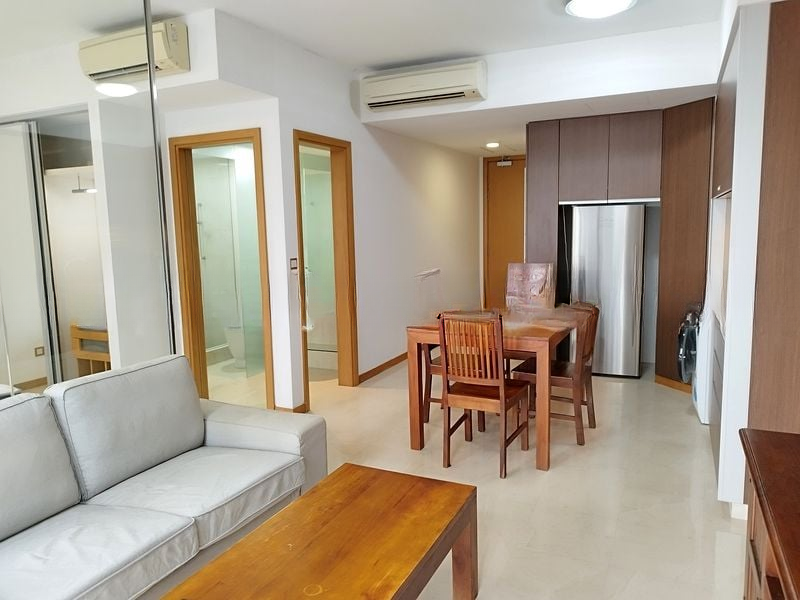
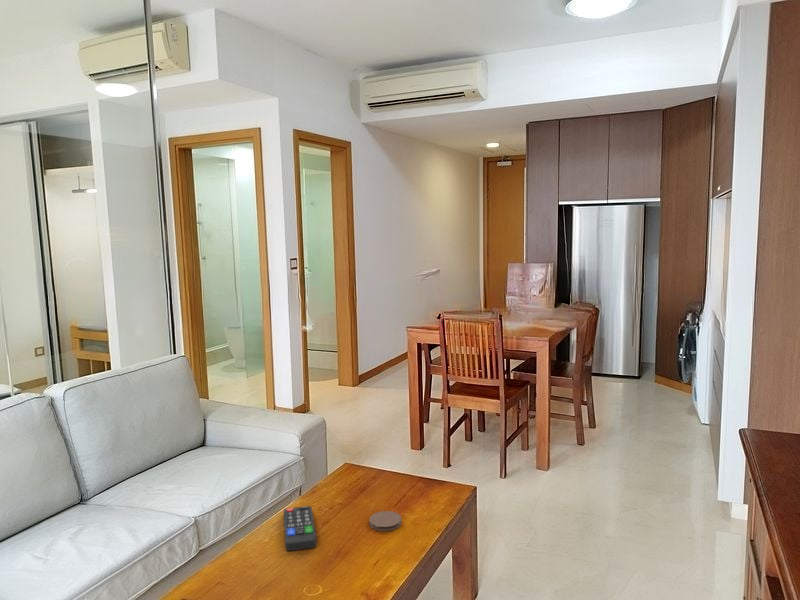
+ remote control (299, 526)
+ coaster (385, 520)
